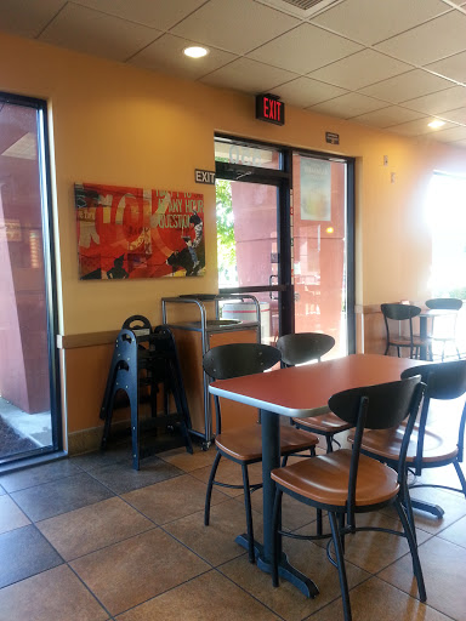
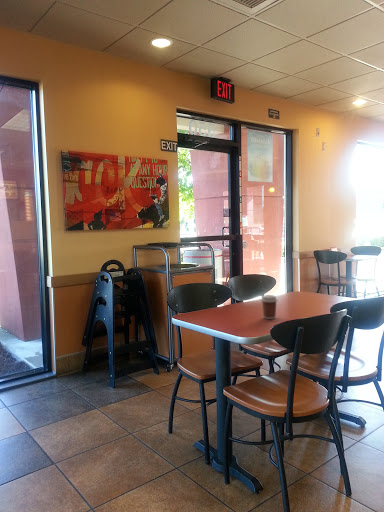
+ coffee cup (269, 306)
